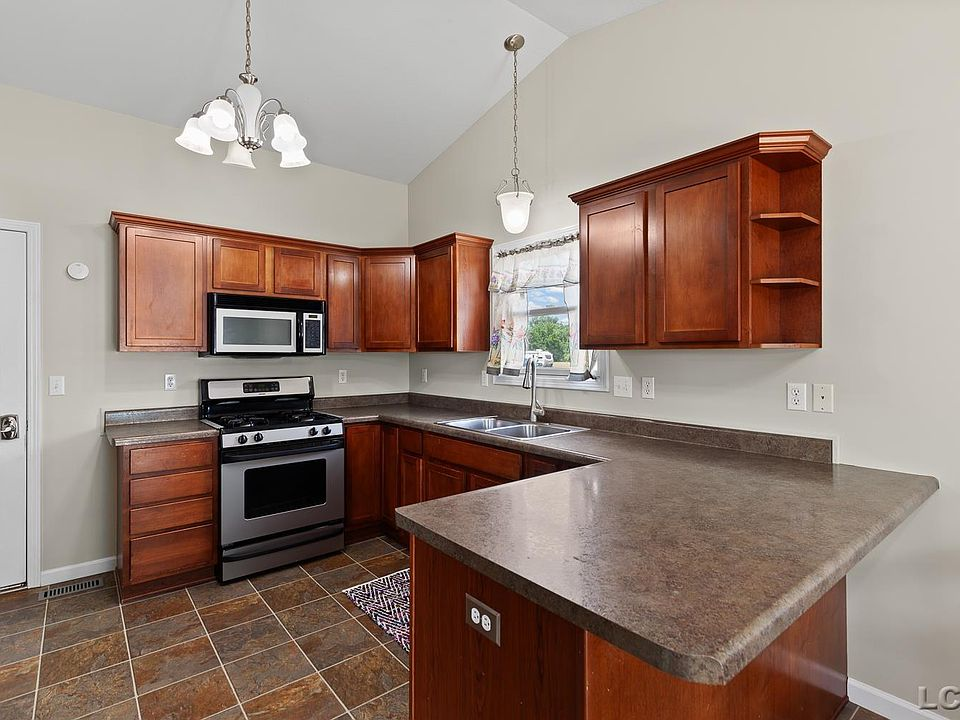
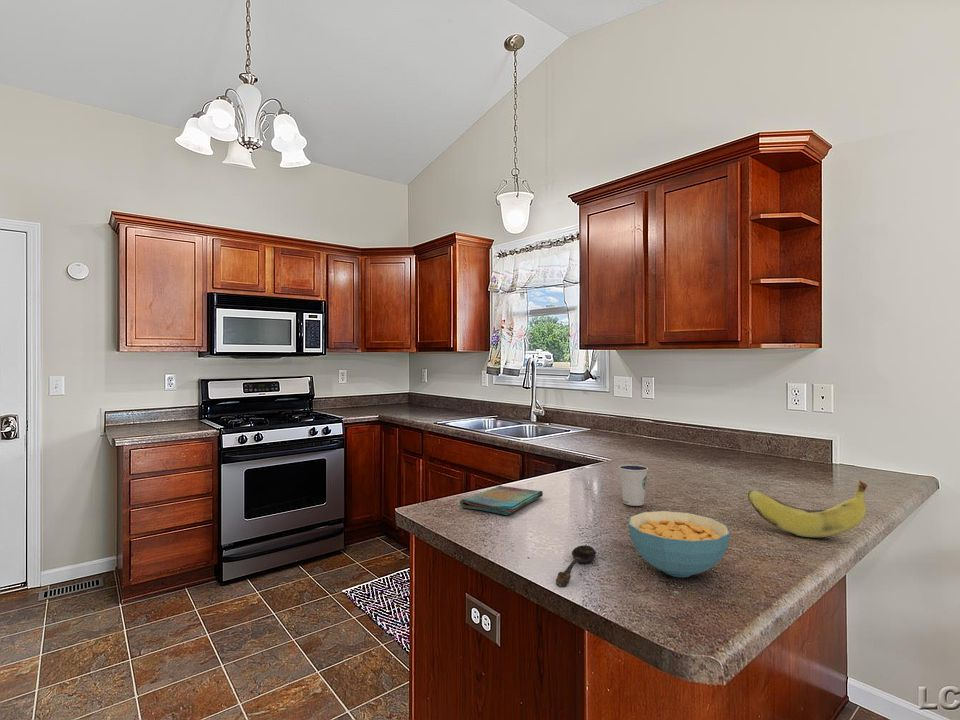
+ spoon (574, 563)
+ banana (804, 509)
+ dixie cup (633, 485)
+ dish towel (502, 497)
+ cereal bowl (677, 548)
